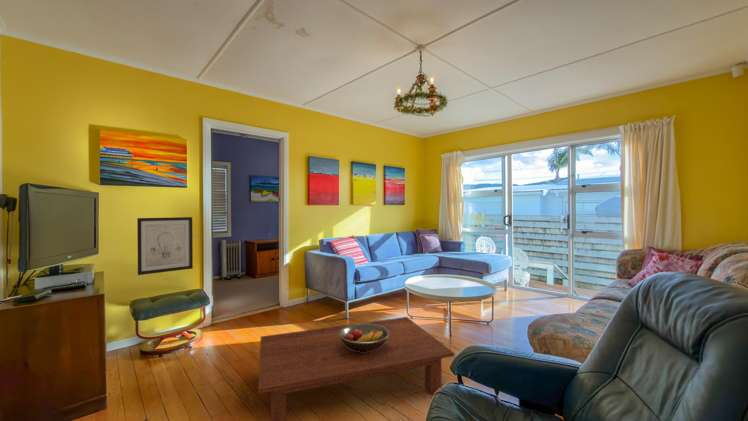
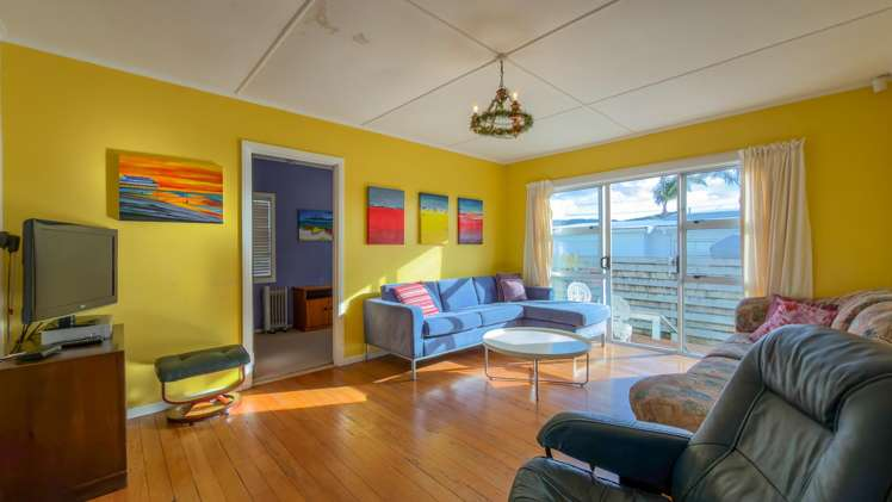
- coffee table (351, 364)
- fruit bowl (364, 337)
- wall art (166, 244)
